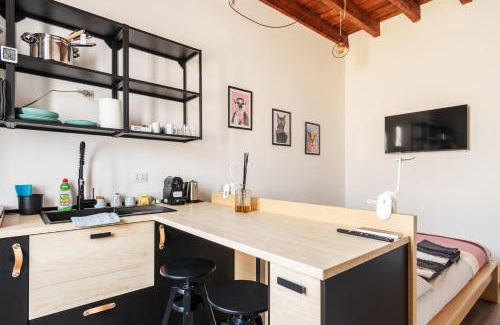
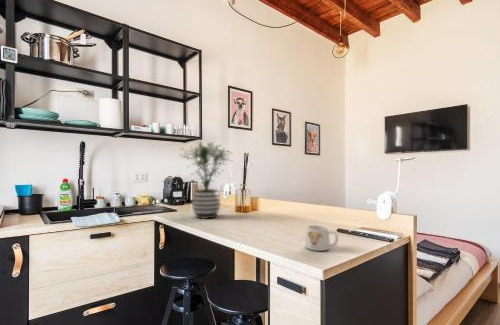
+ potted plant (208, 179)
+ mug (321, 238)
